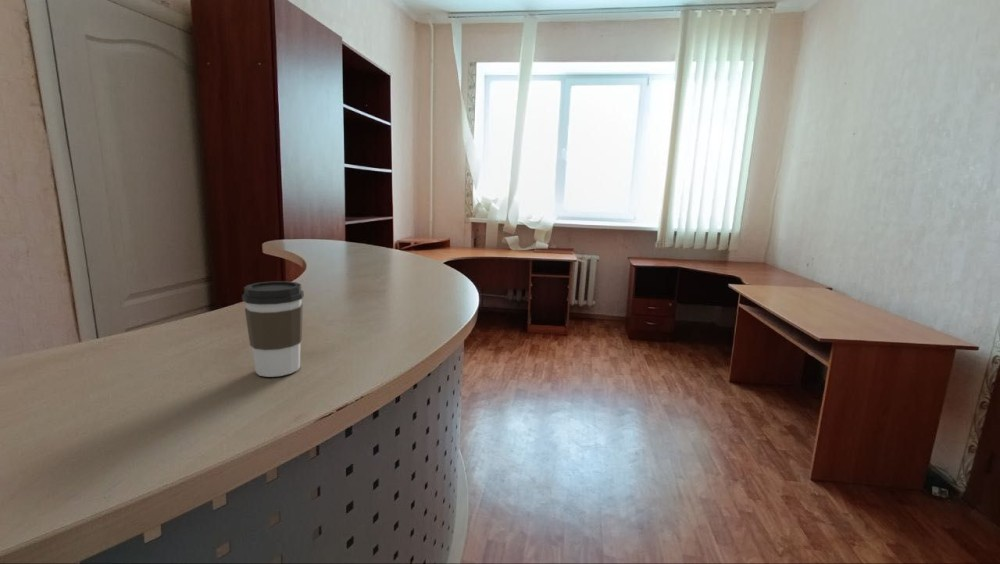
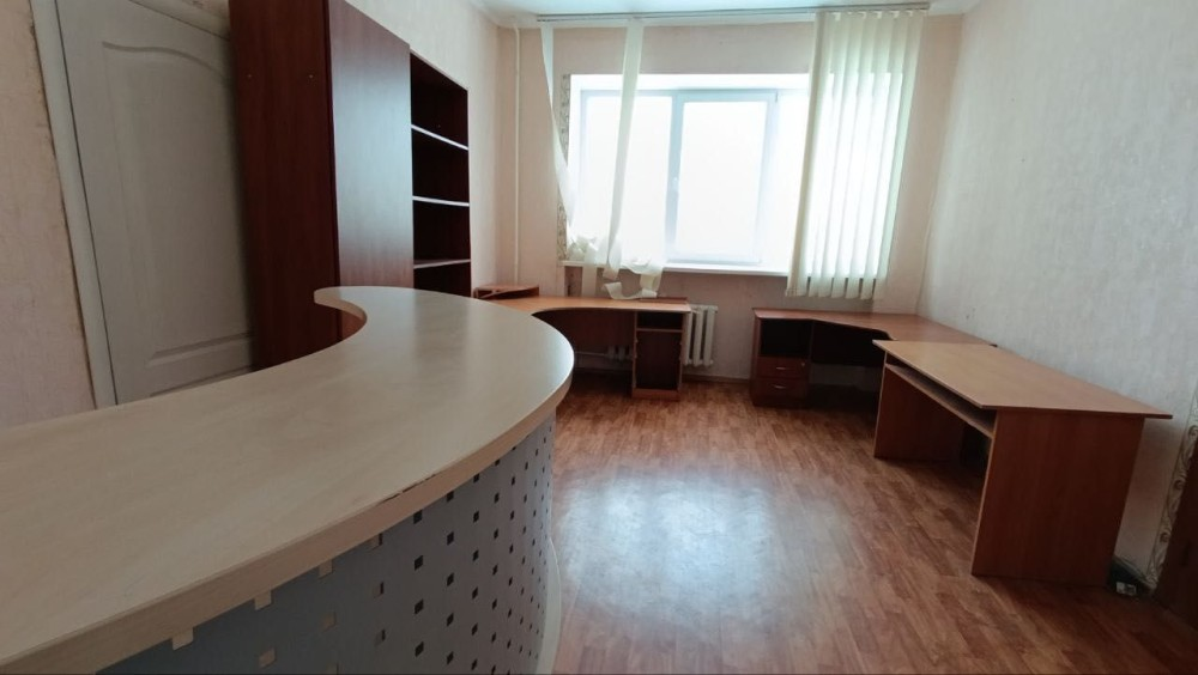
- coffee cup (275, 328)
